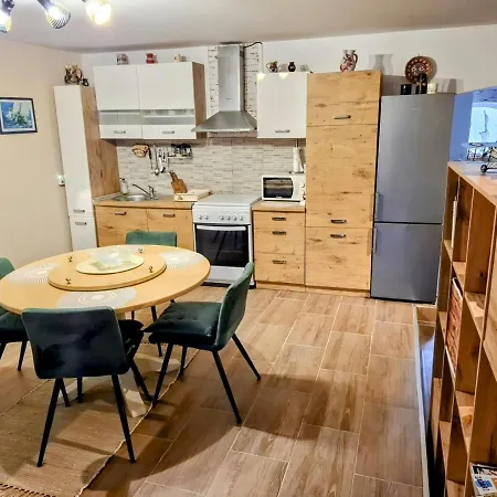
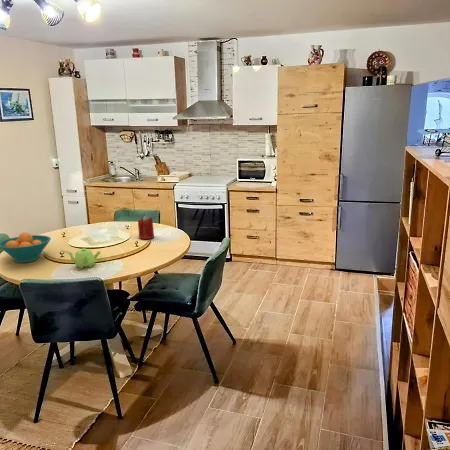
+ teapot (84, 257)
+ fruit bowl (25, 246)
+ candle (145, 226)
